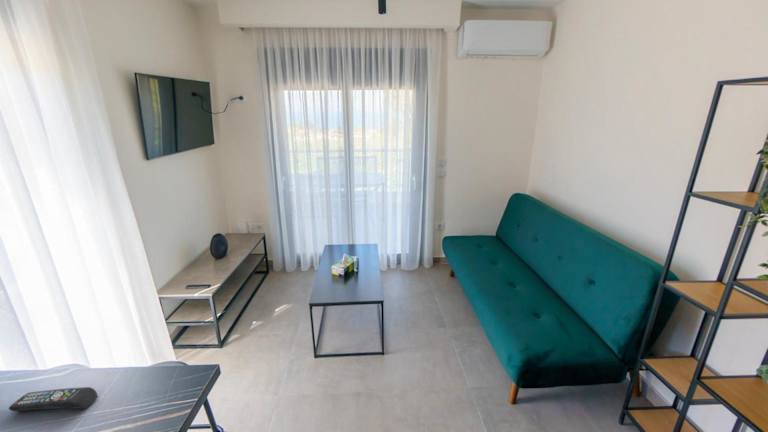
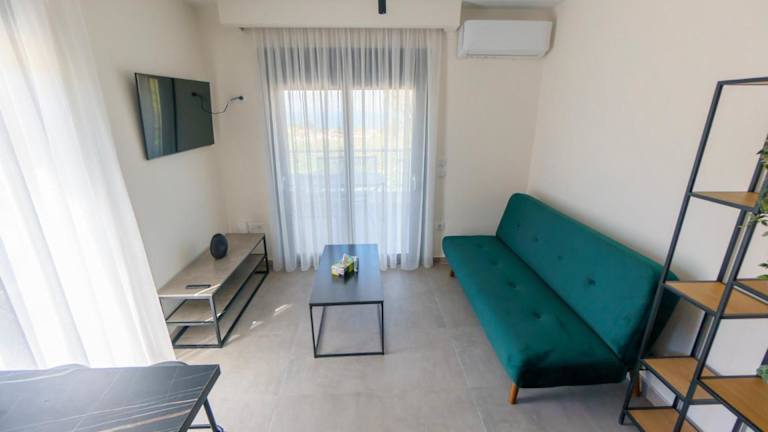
- remote control (54, 399)
